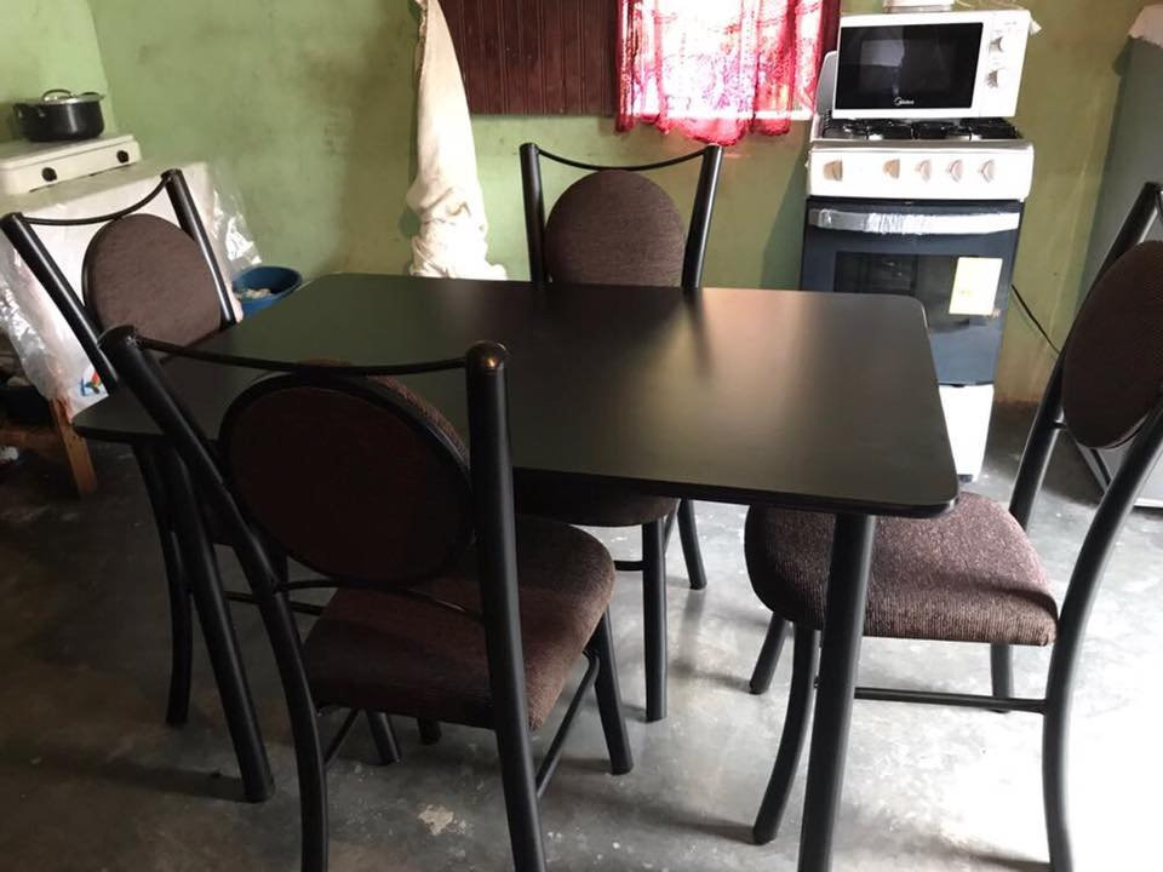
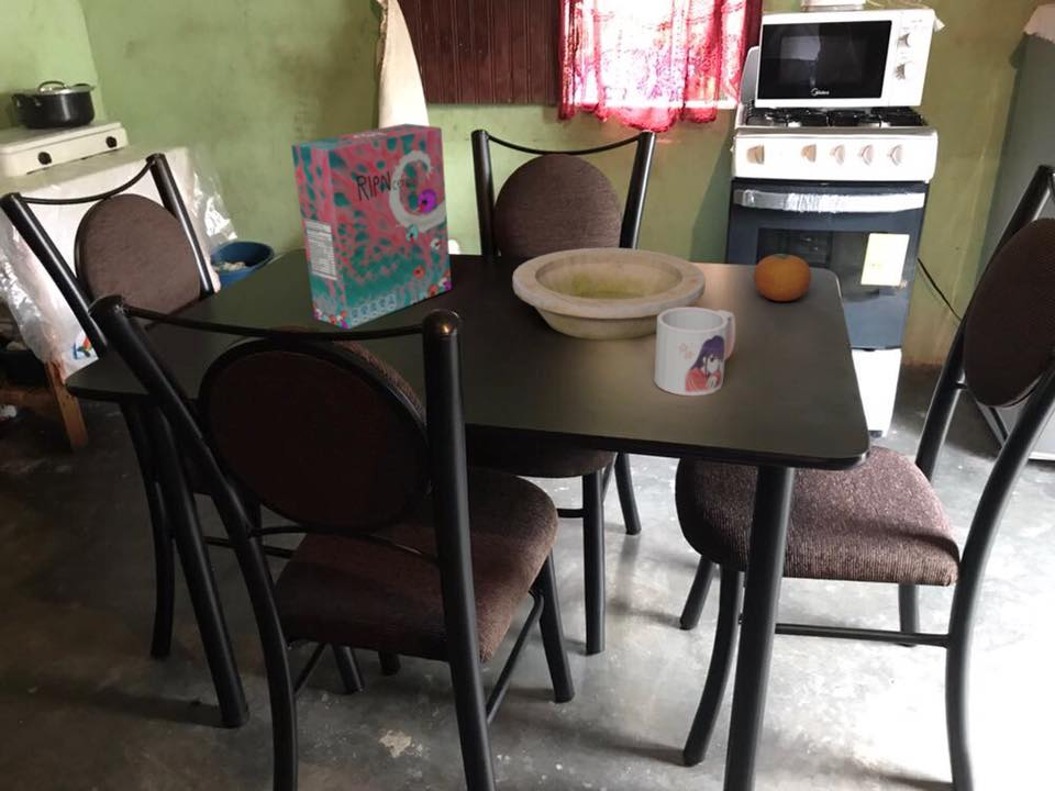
+ cereal box (378, 223)
+ mug (699, 346)
+ fruit (781, 277)
+ bowl (608, 296)
